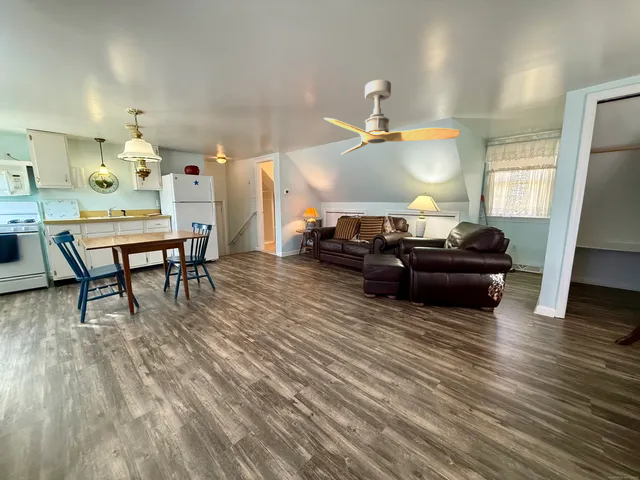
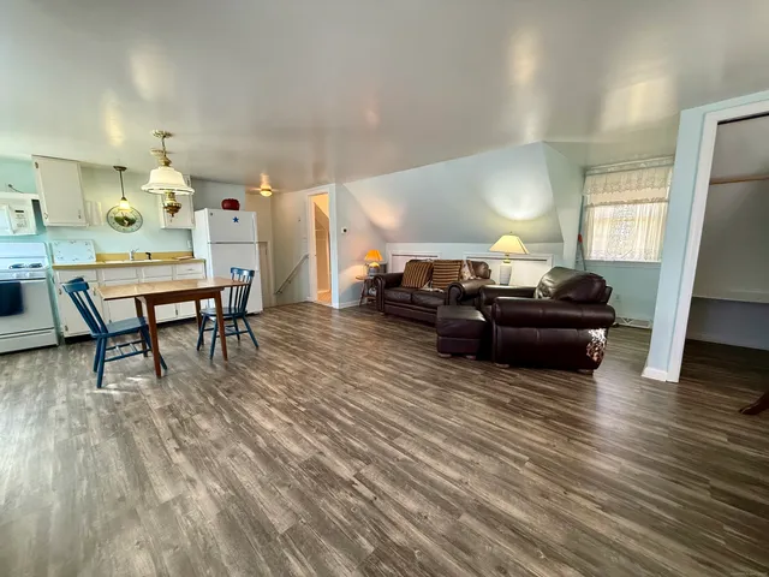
- ceiling fan (387, 118)
